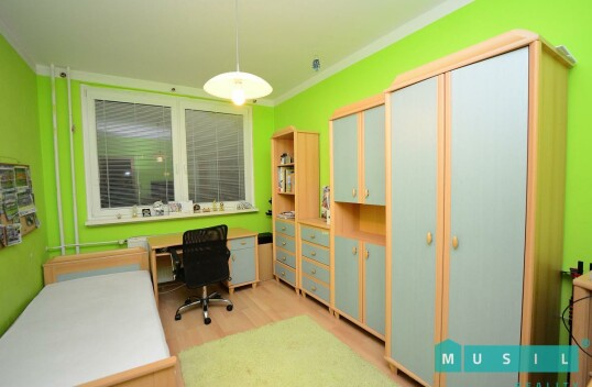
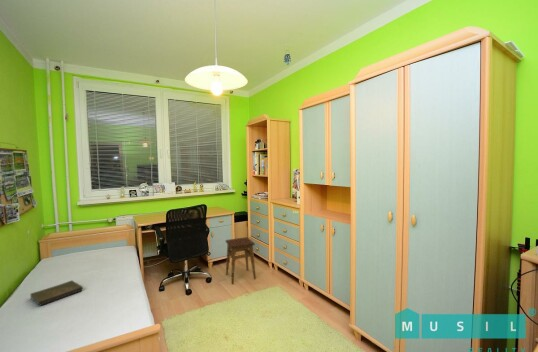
+ book (57, 292)
+ stool (240, 257)
